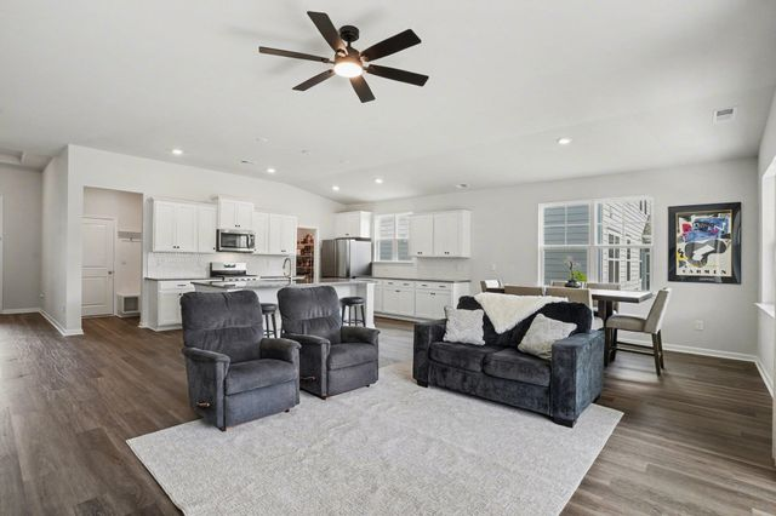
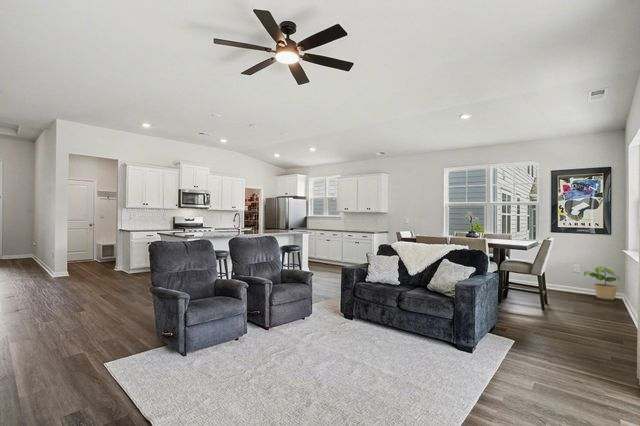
+ potted plant (600, 280)
